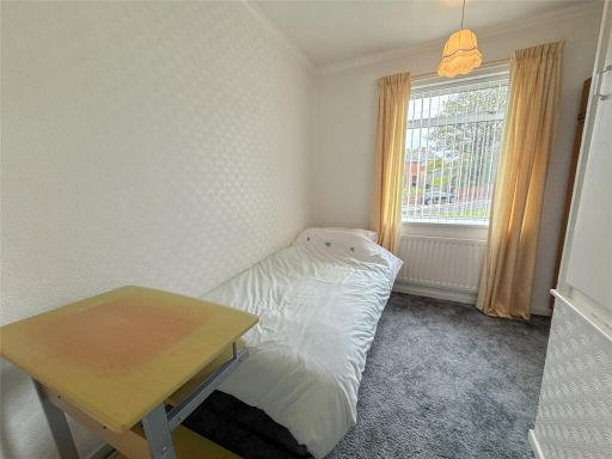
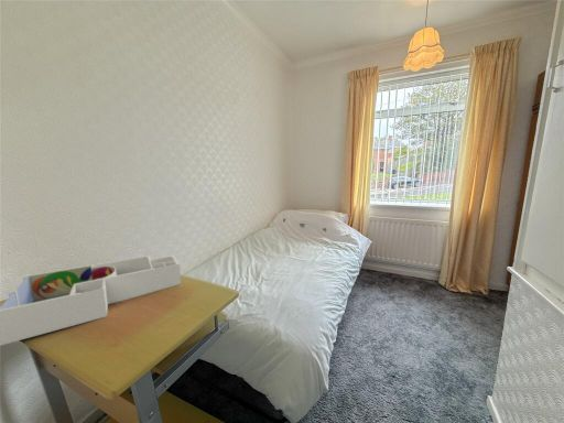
+ desk organizer (108, 285)
